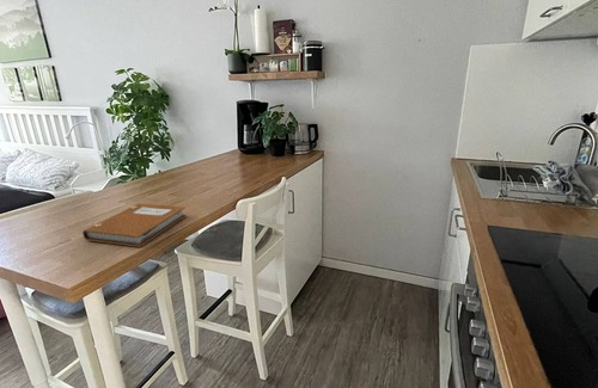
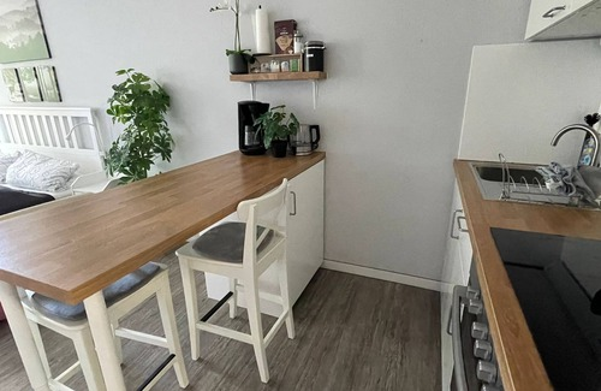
- notebook (139, 221)
